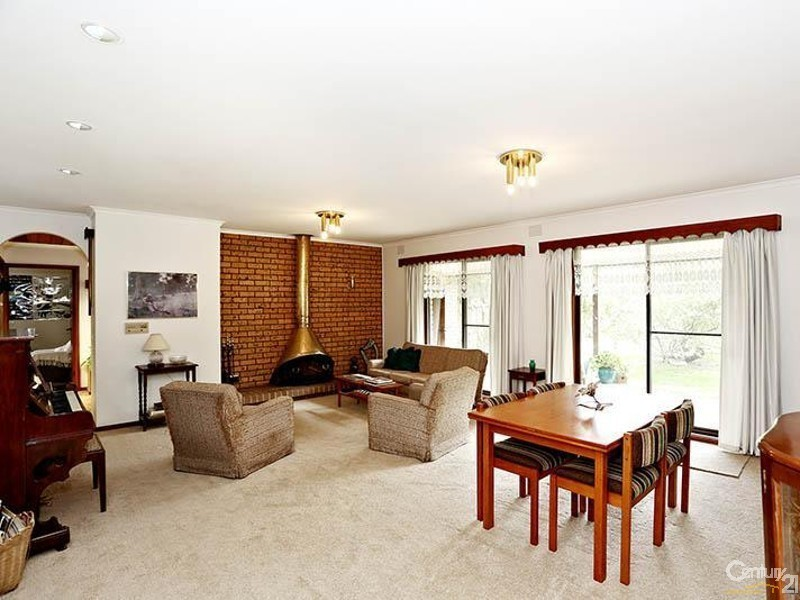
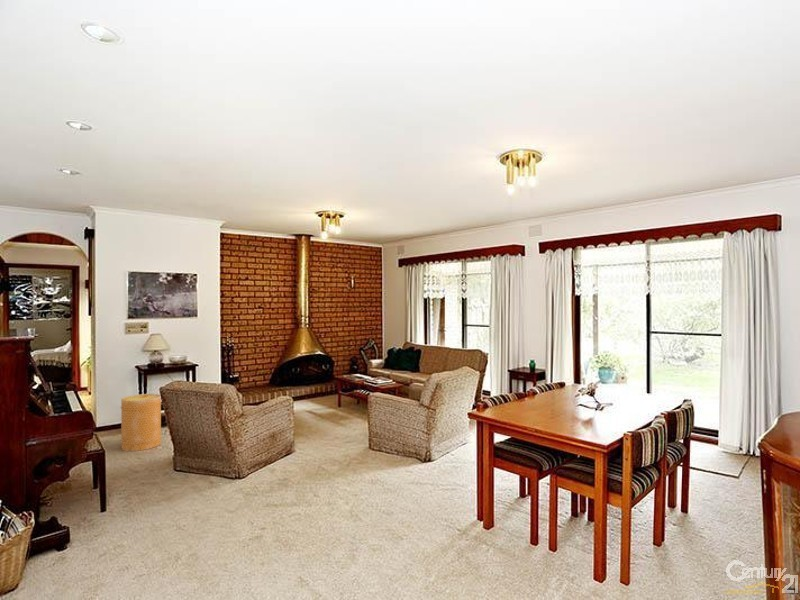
+ basket (141, 421)
